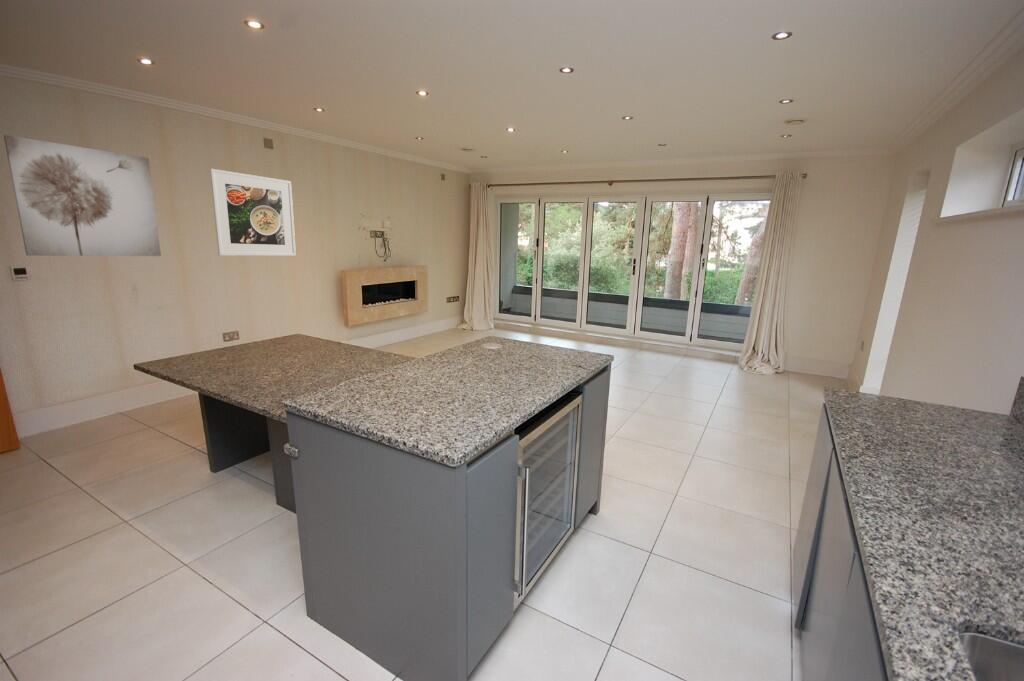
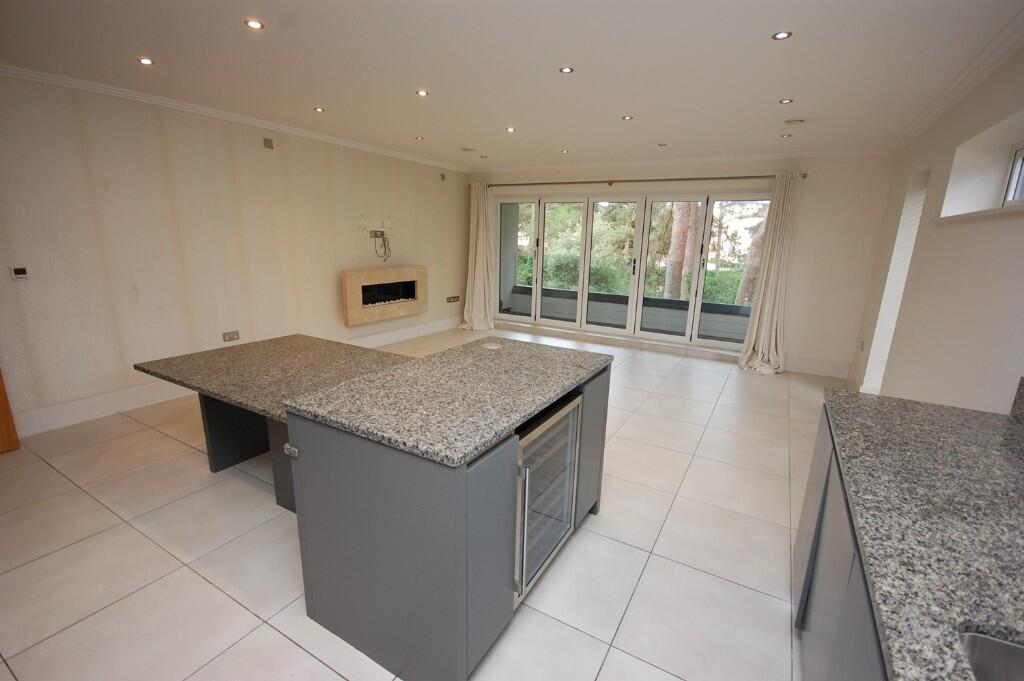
- wall art (91, 203)
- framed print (256, 216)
